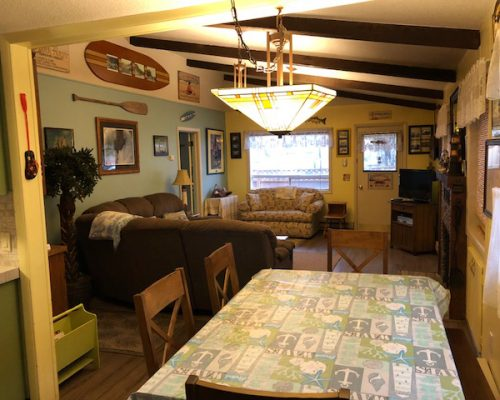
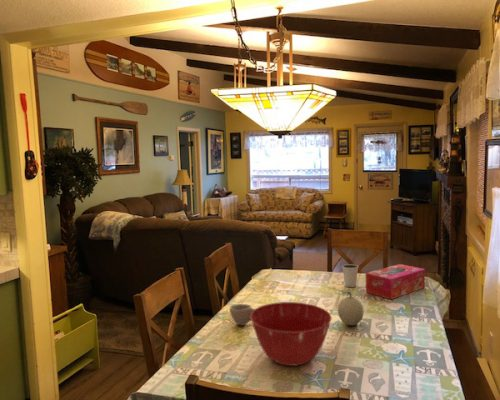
+ cup (244, 315)
+ mixing bowl (291, 336)
+ fruit (350, 306)
+ tissue box (395, 280)
+ dixie cup (350, 276)
